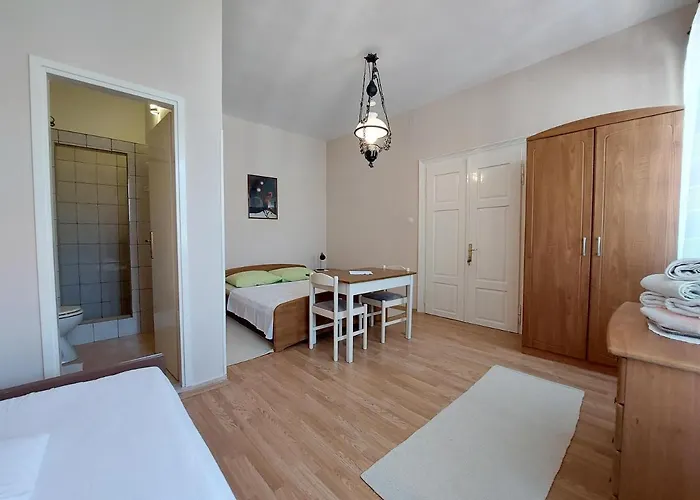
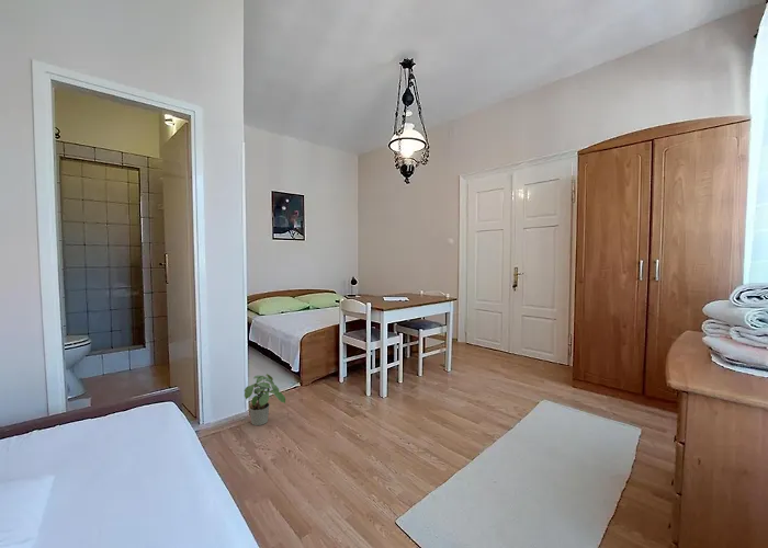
+ potted plant (262, 400)
